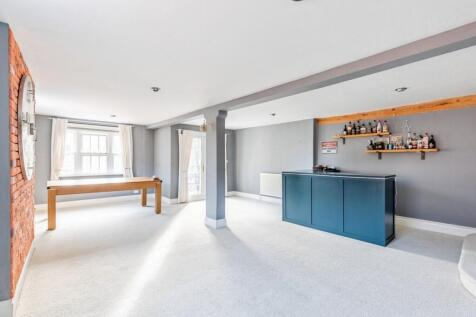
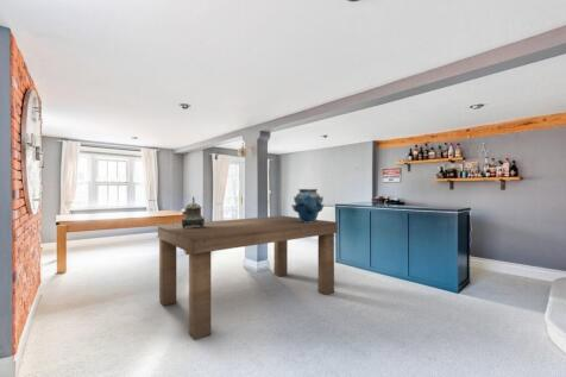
+ decorative urn (193, 211)
+ dining table (250, 245)
+ ceramic pot (308, 205)
